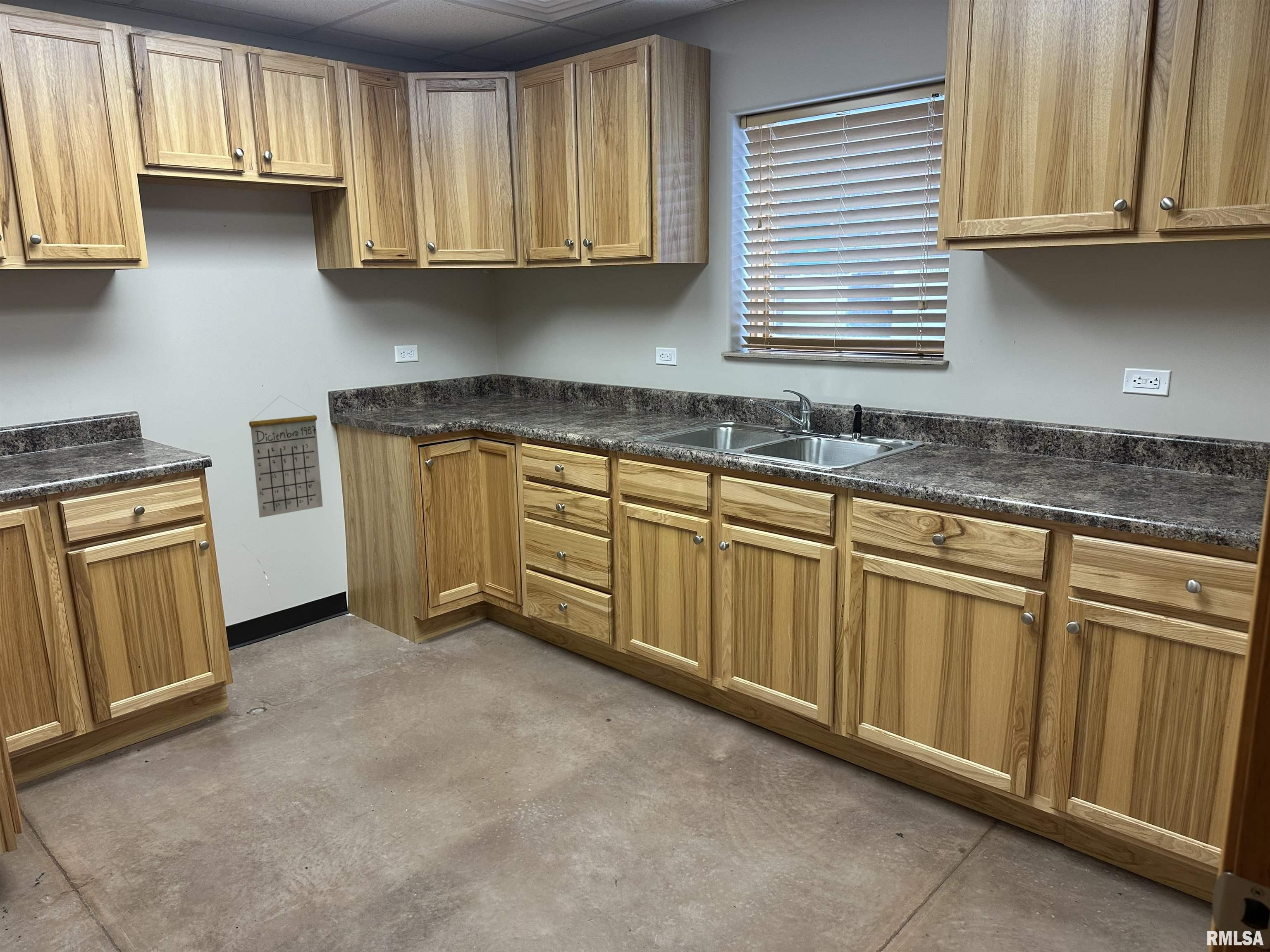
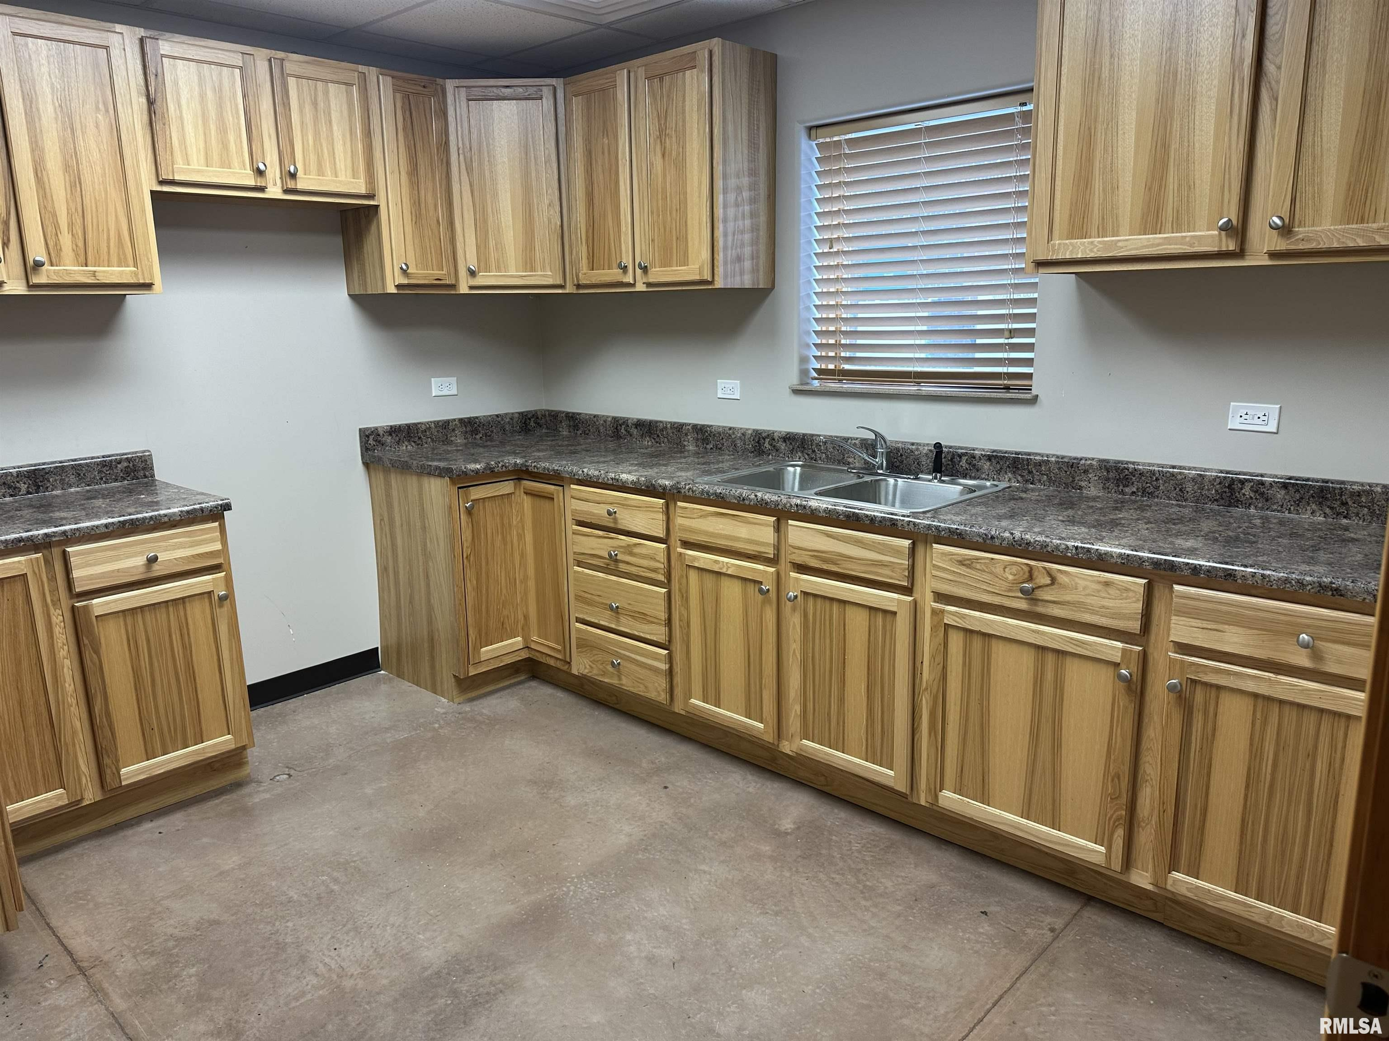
- calendar (286, 454)
